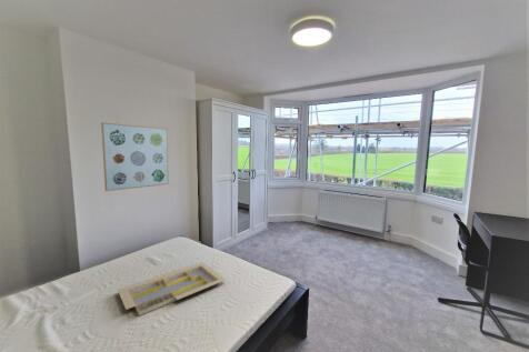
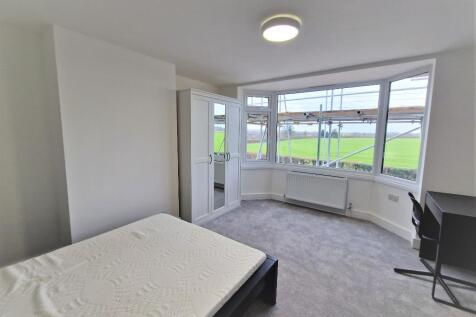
- serving tray (173, 285)
- wall art (139, 157)
